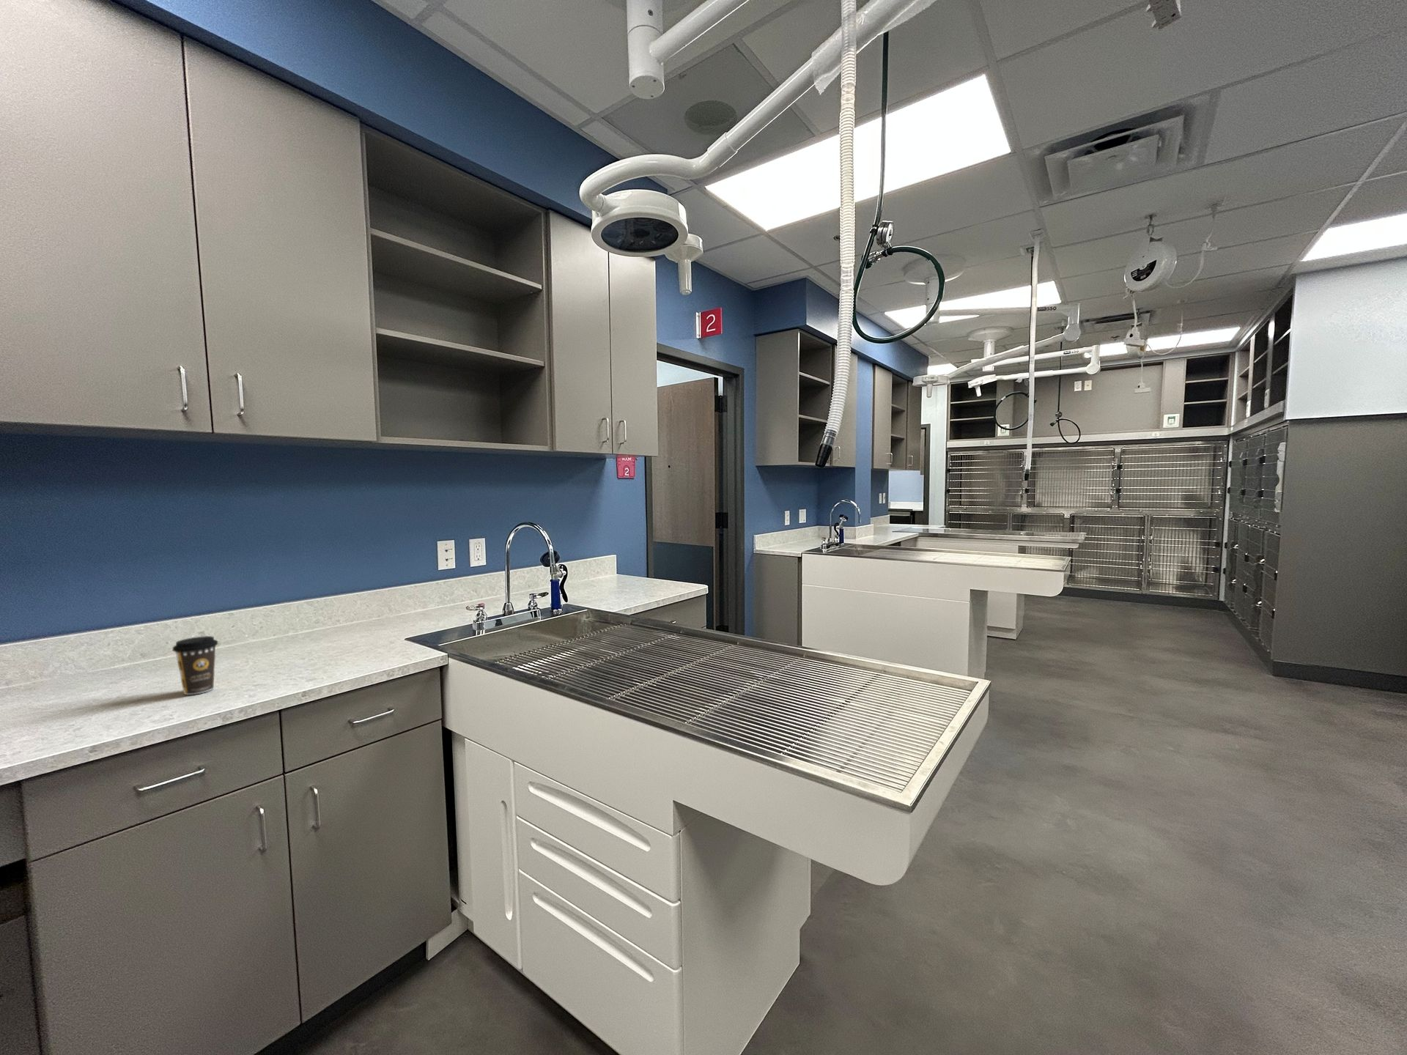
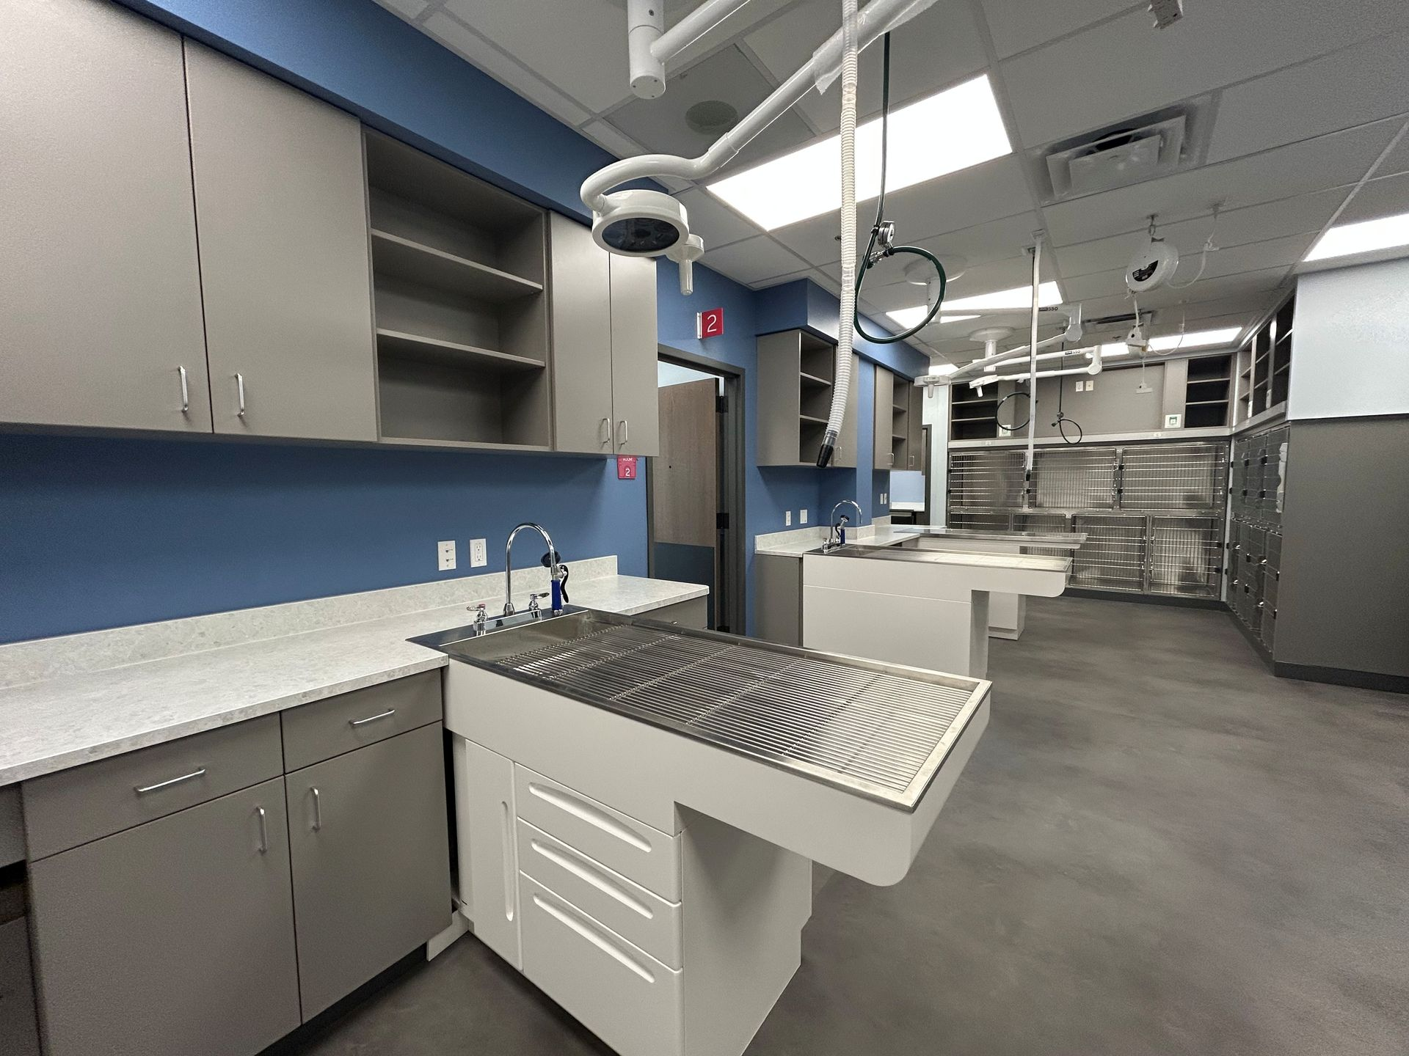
- coffee cup (196, 665)
